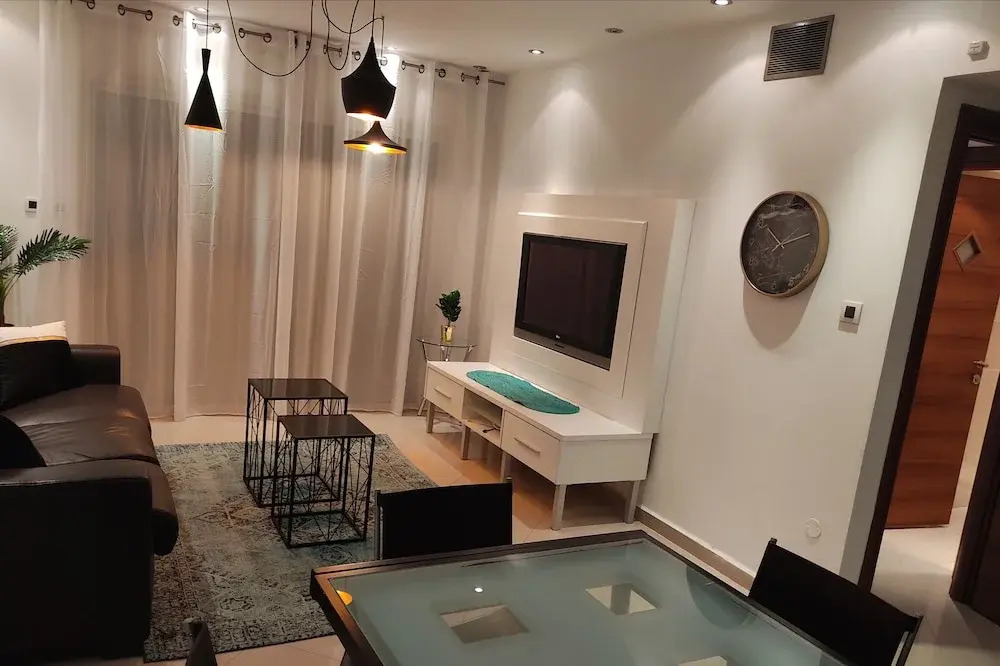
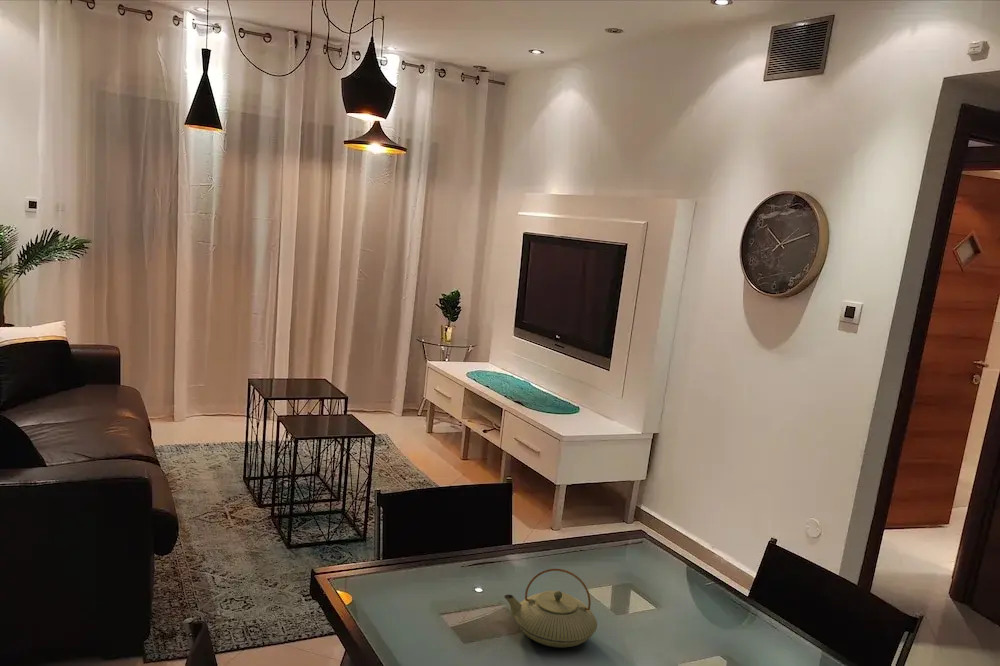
+ teapot (551, 600)
